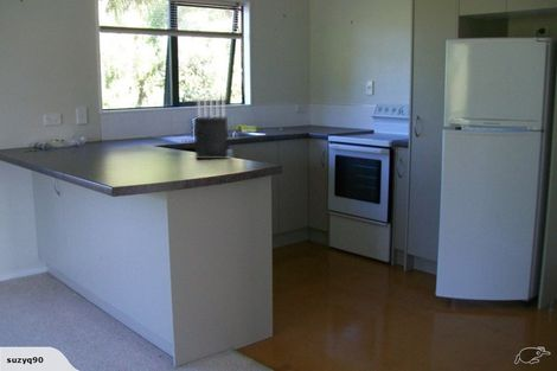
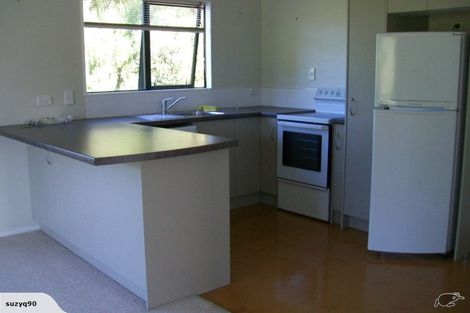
- knife block (210, 127)
